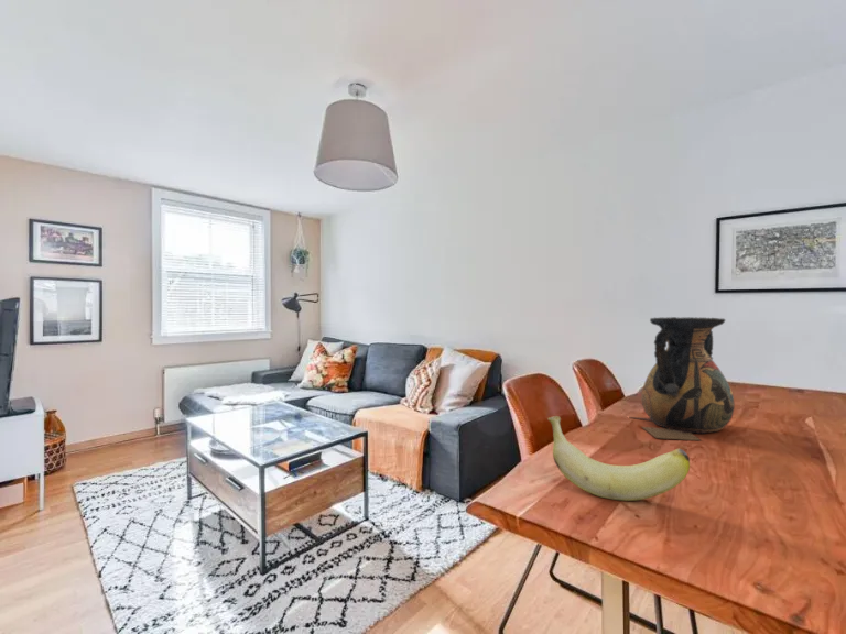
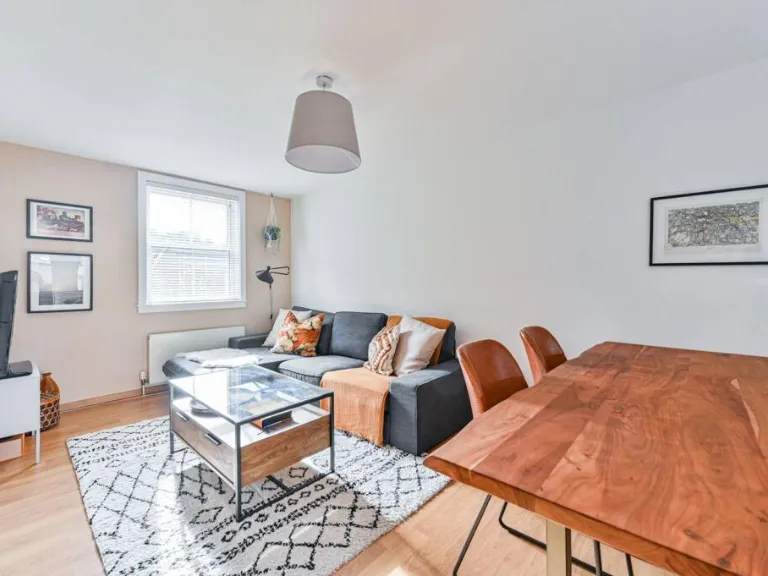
- banana (610, 464)
- vase (684, 372)
